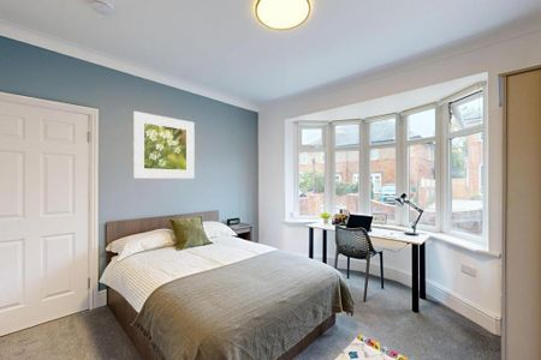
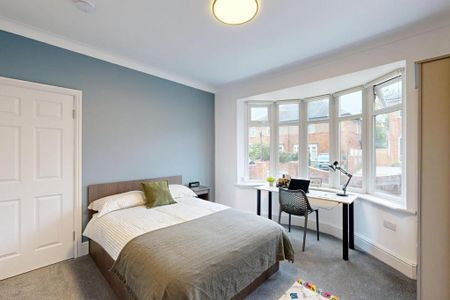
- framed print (166, 148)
